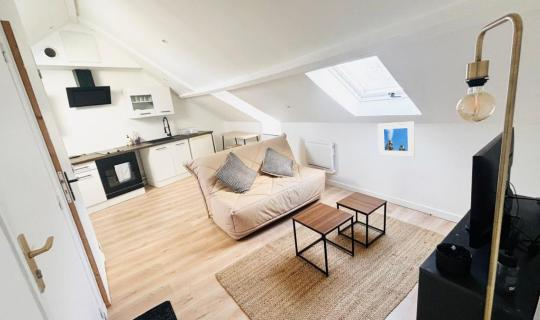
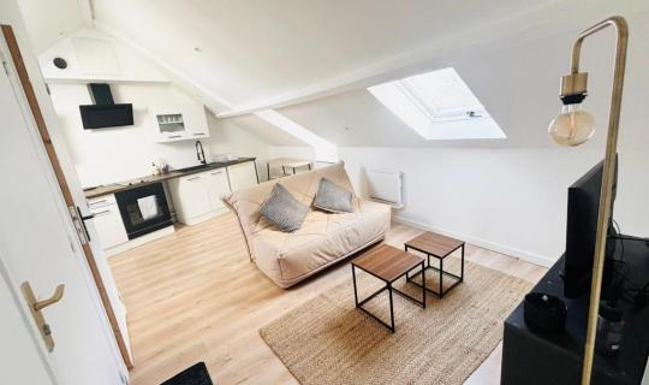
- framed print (395, 139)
